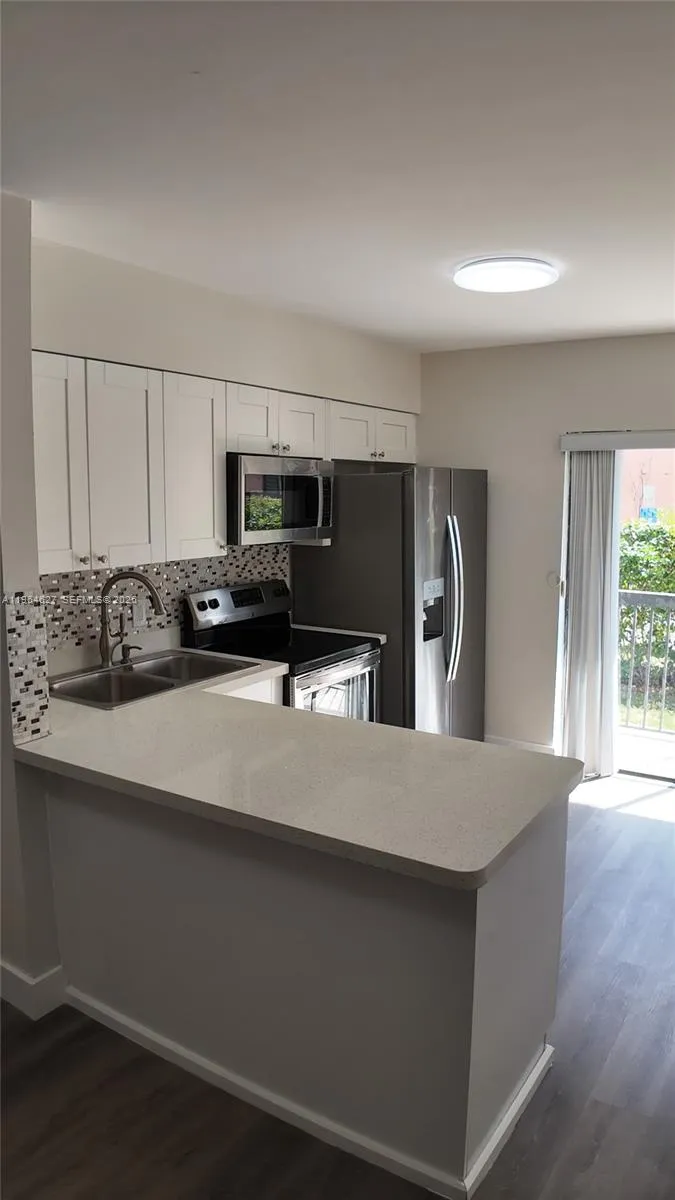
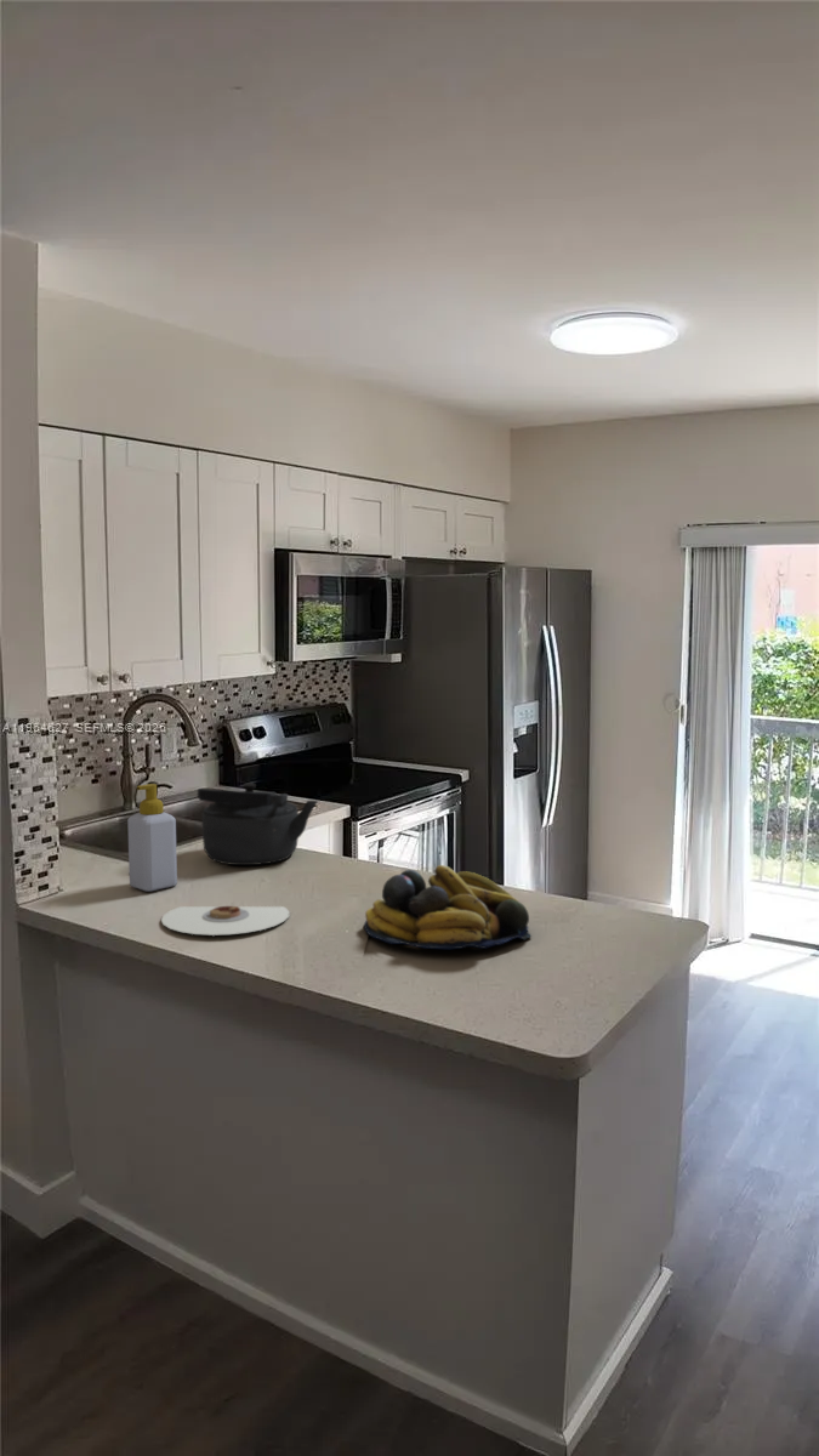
+ plate (226, 911)
+ kettle (252, 820)
+ soap bottle (152, 835)
+ fruit bowl (445, 898)
